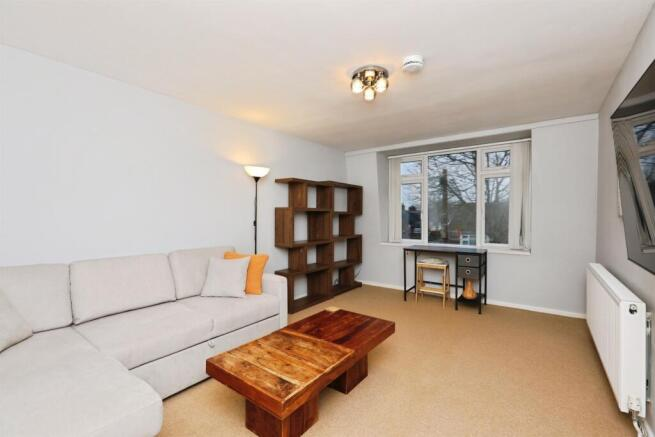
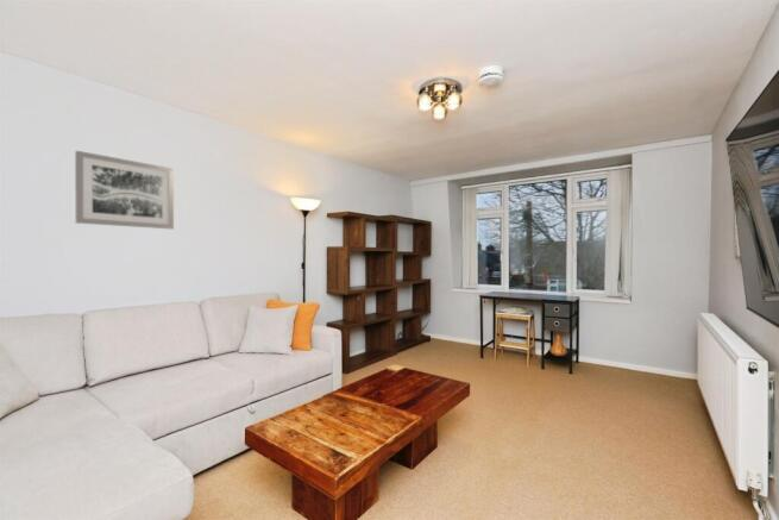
+ wall art (128, 193)
